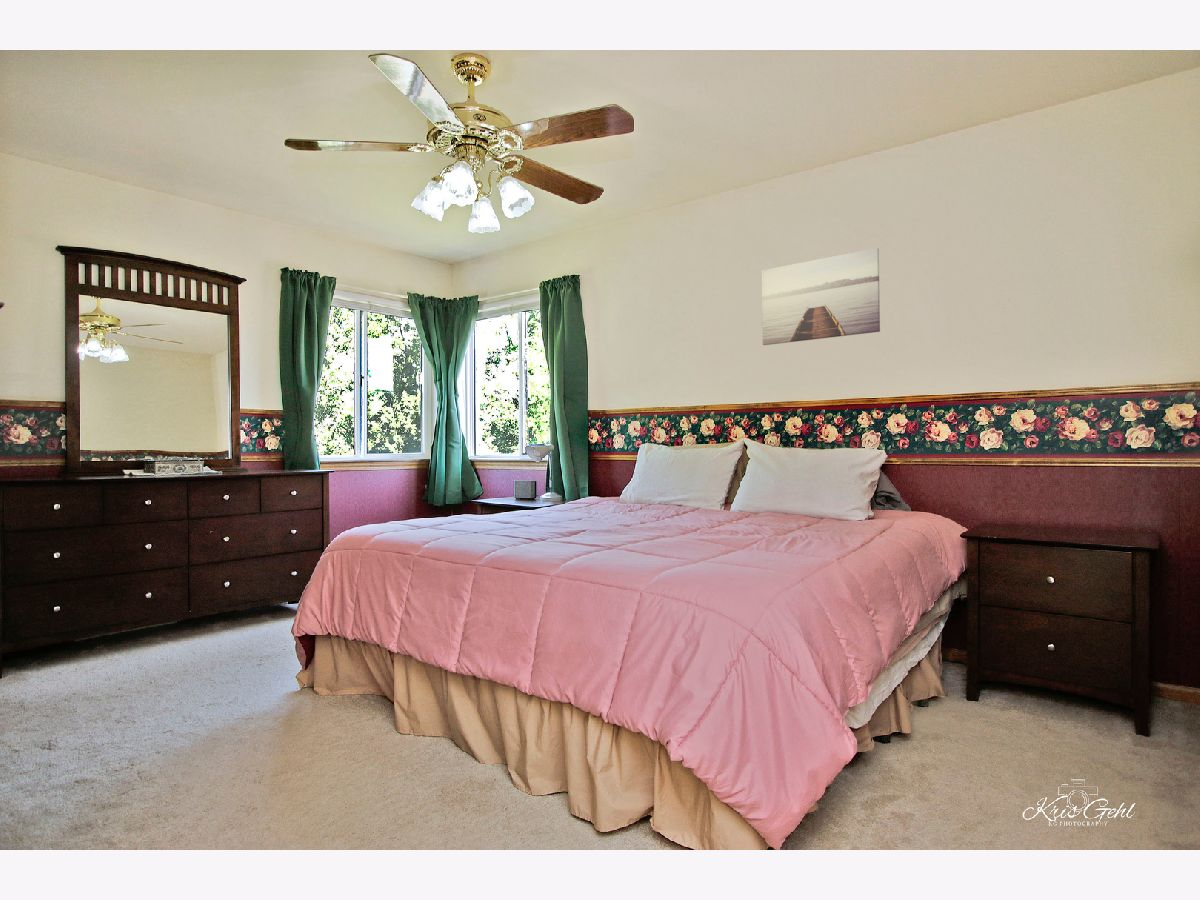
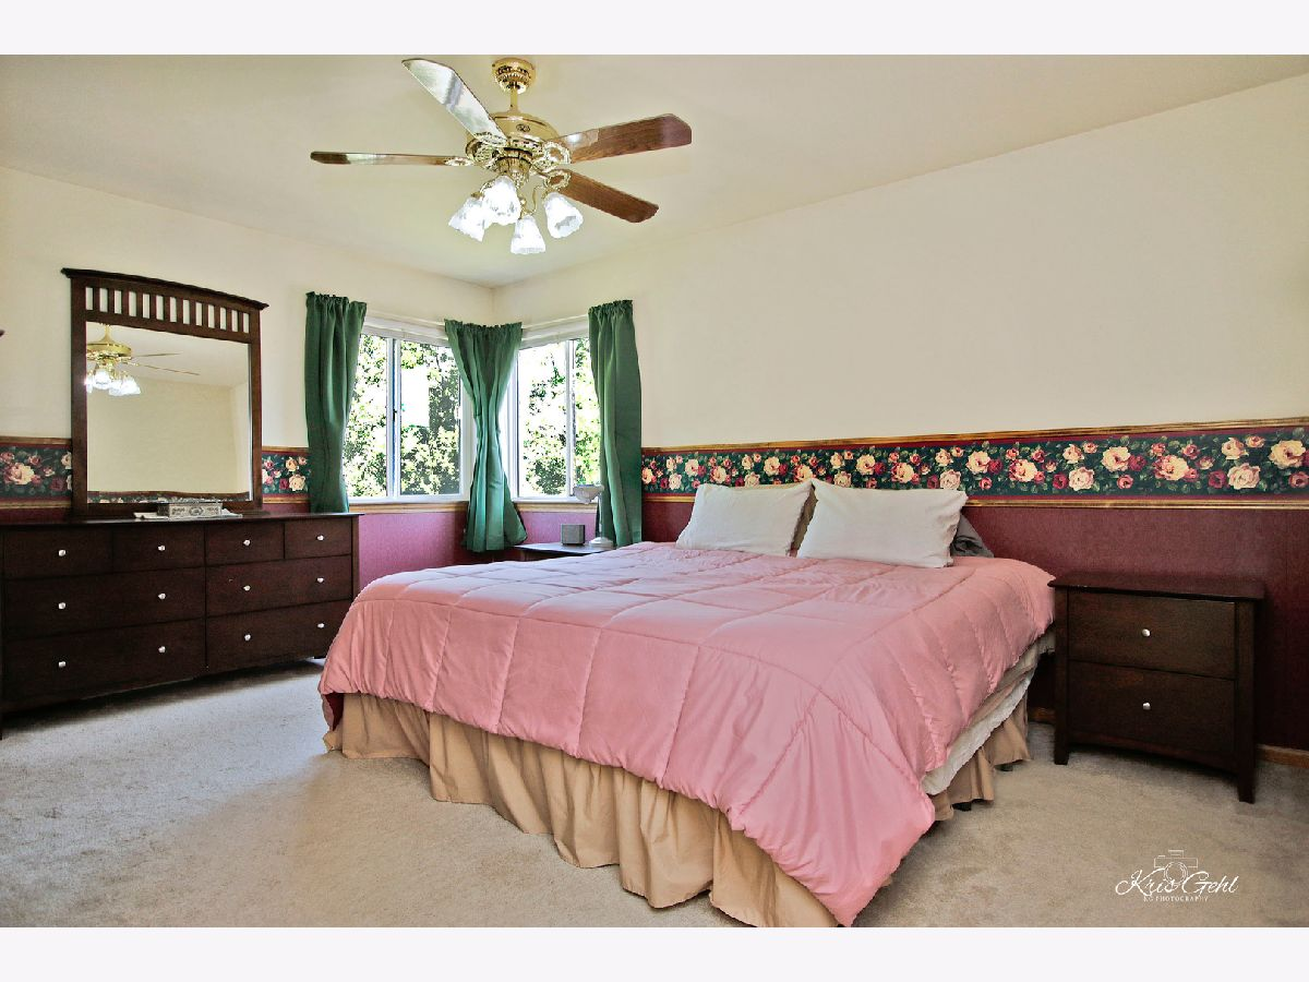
- wall art (817, 299)
